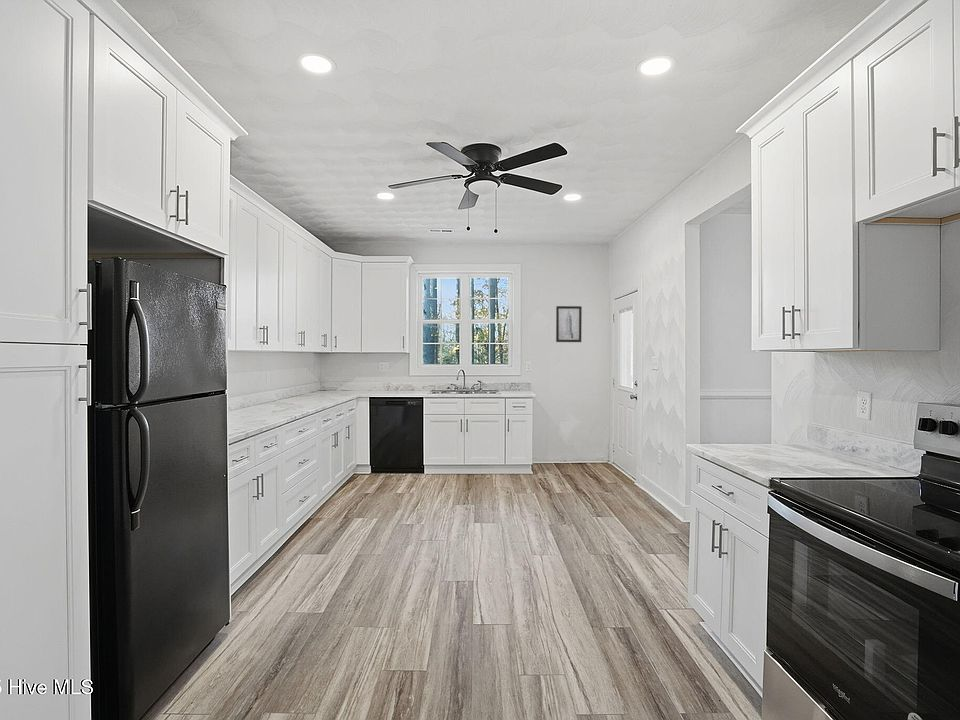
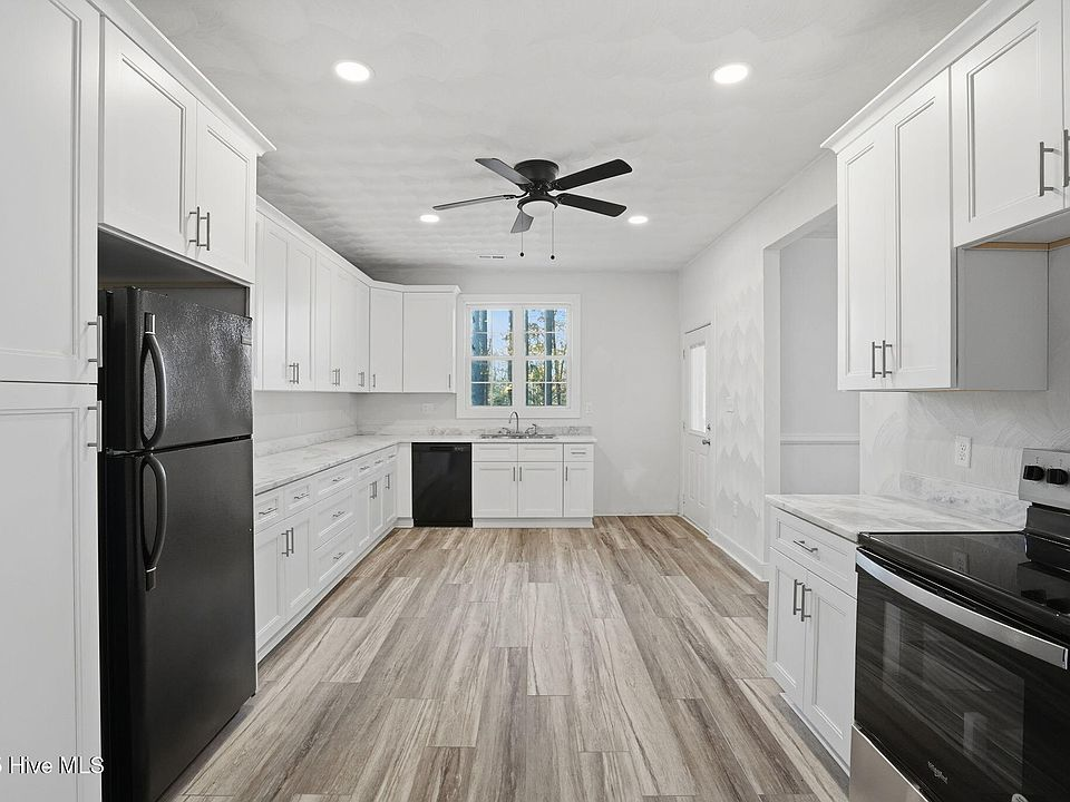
- wall art (568, 324)
